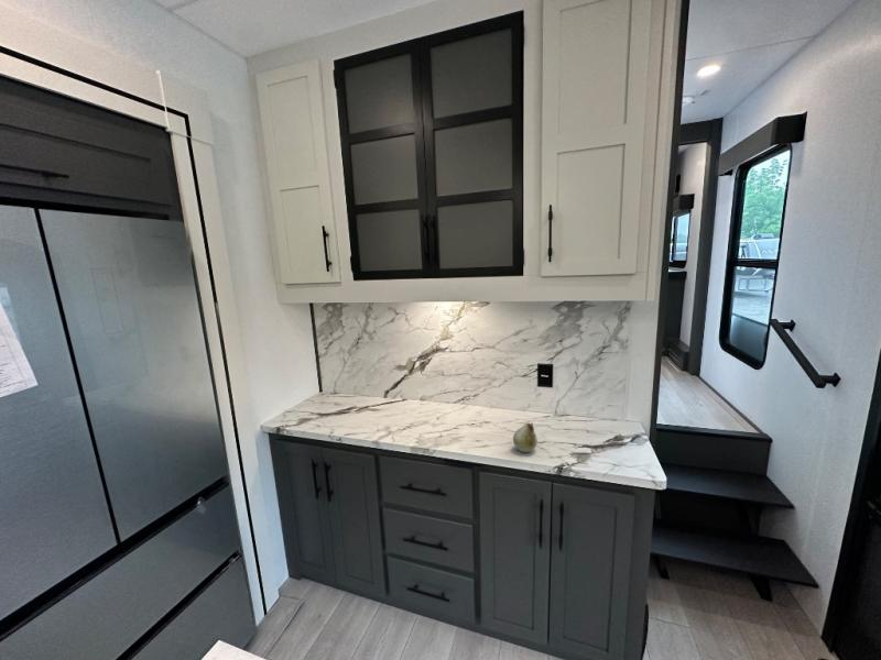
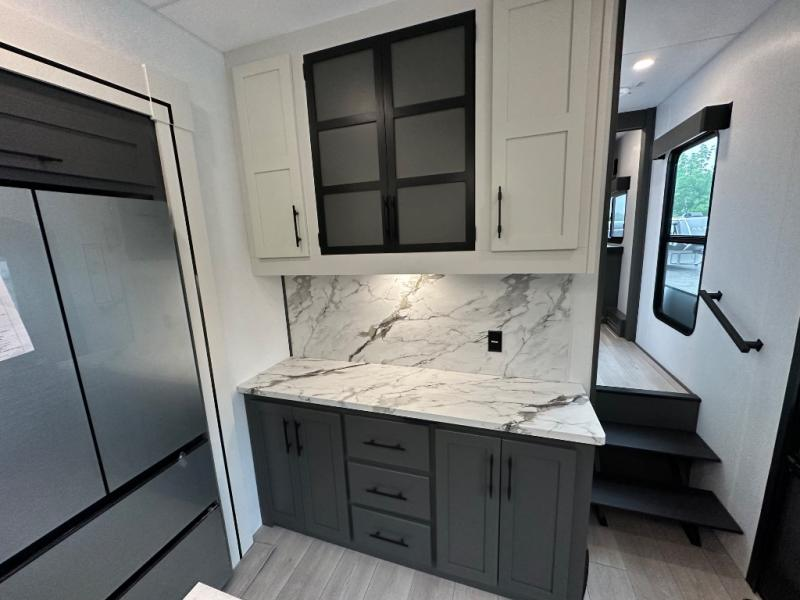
- fruit (524, 436)
